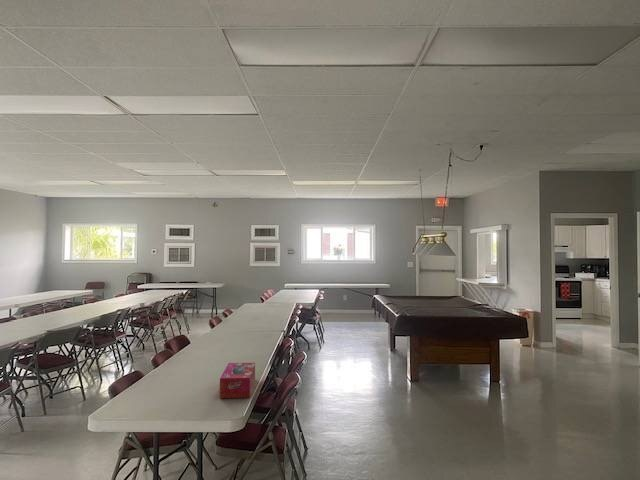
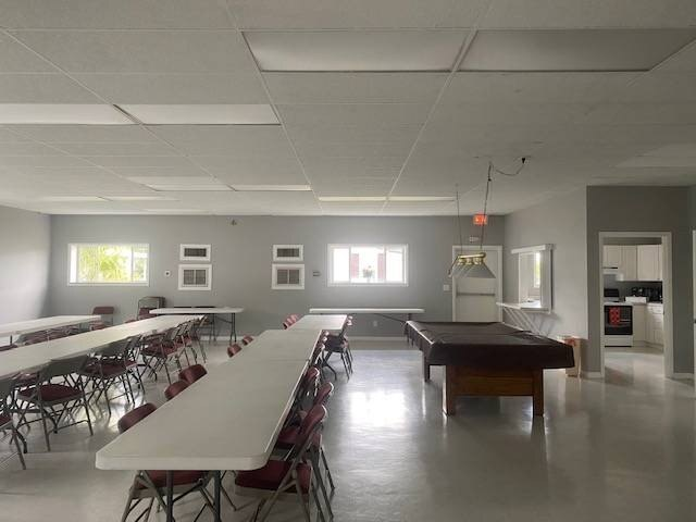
- tissue box (238, 379)
